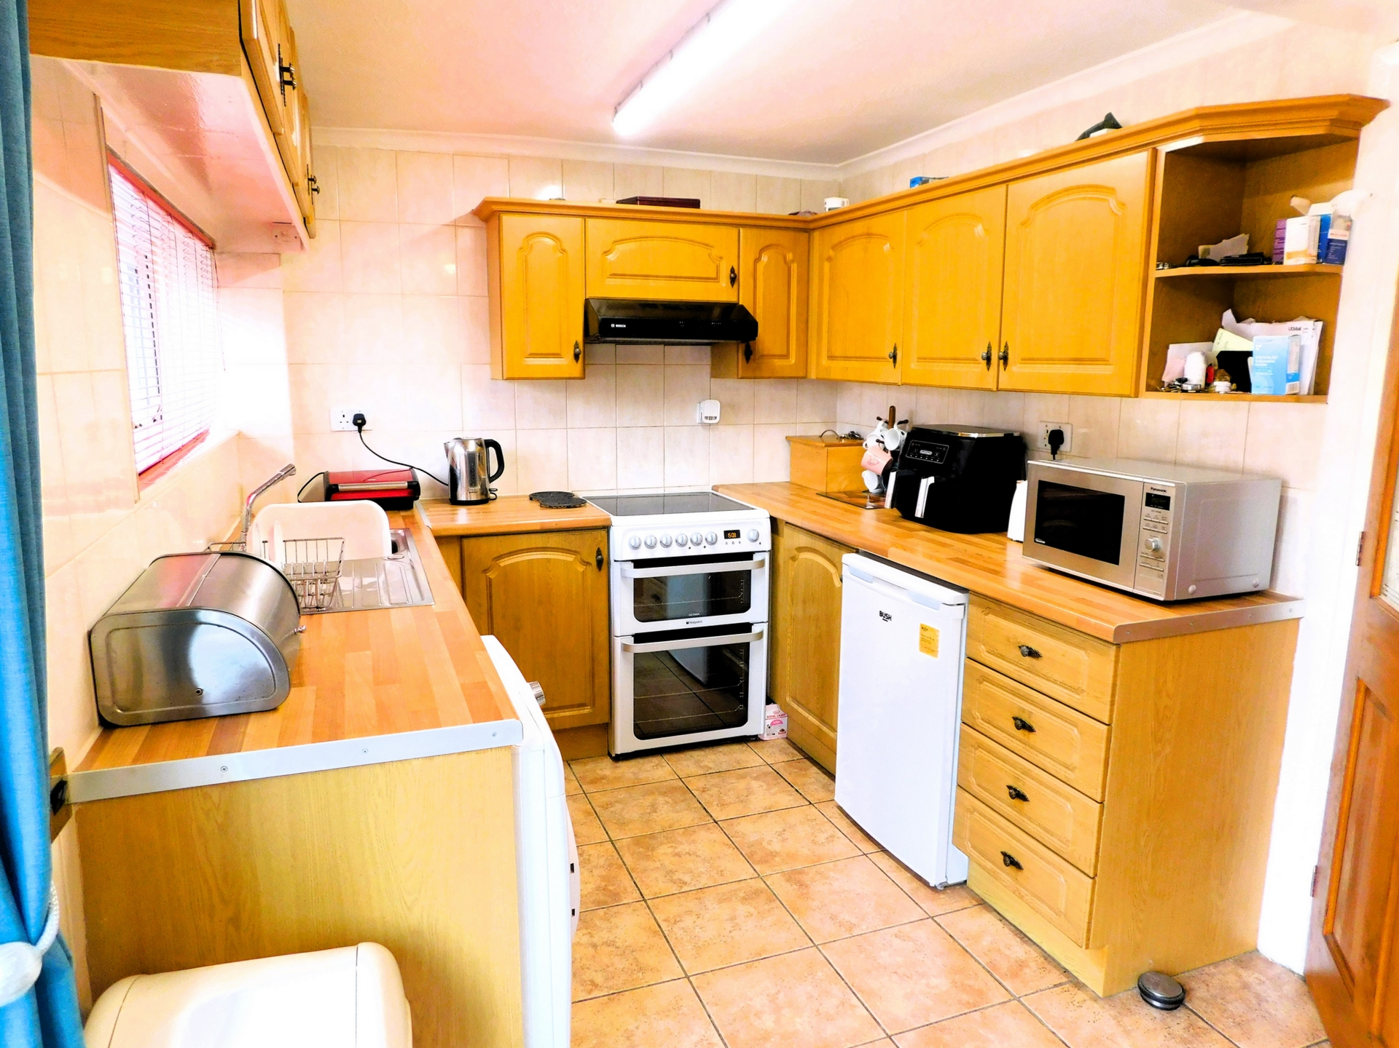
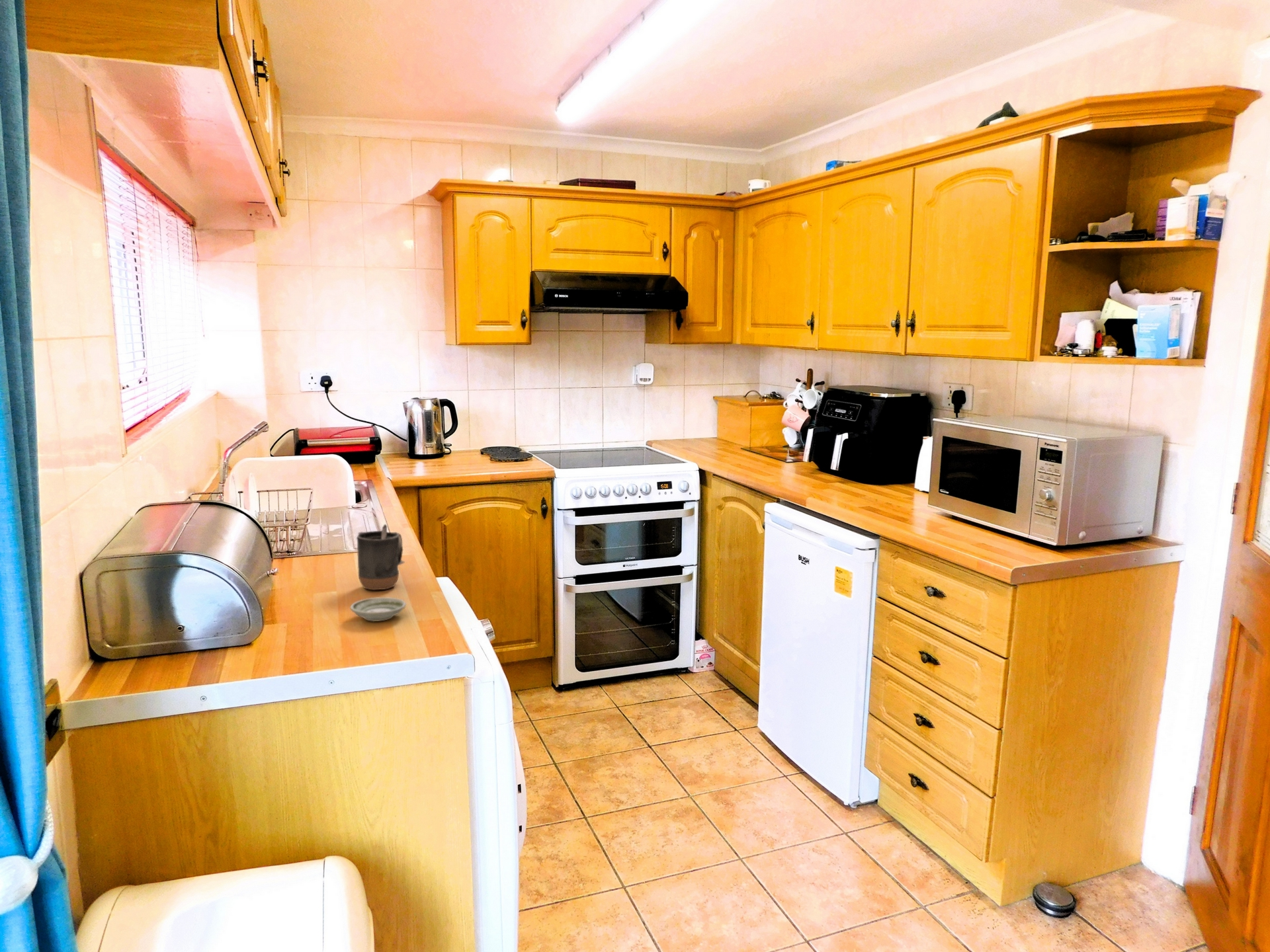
+ saucer (378, 610)
+ mug (384, 556)
